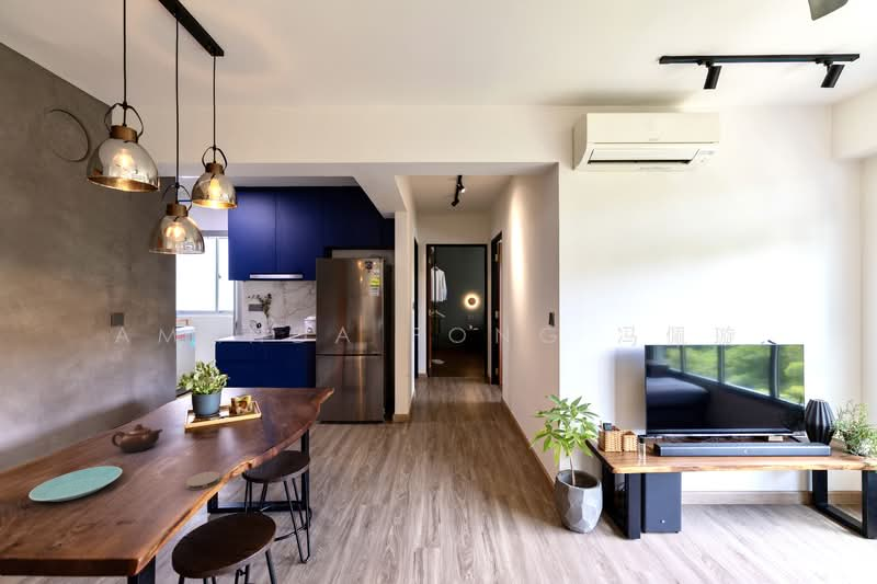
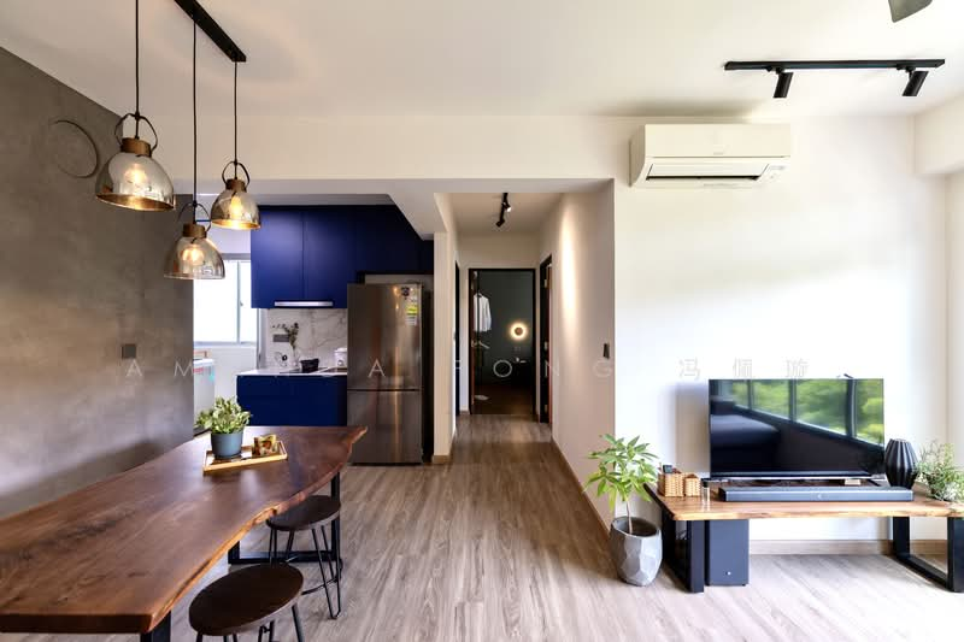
- coaster (203, 480)
- teapot (137, 436)
- plate (78, 484)
